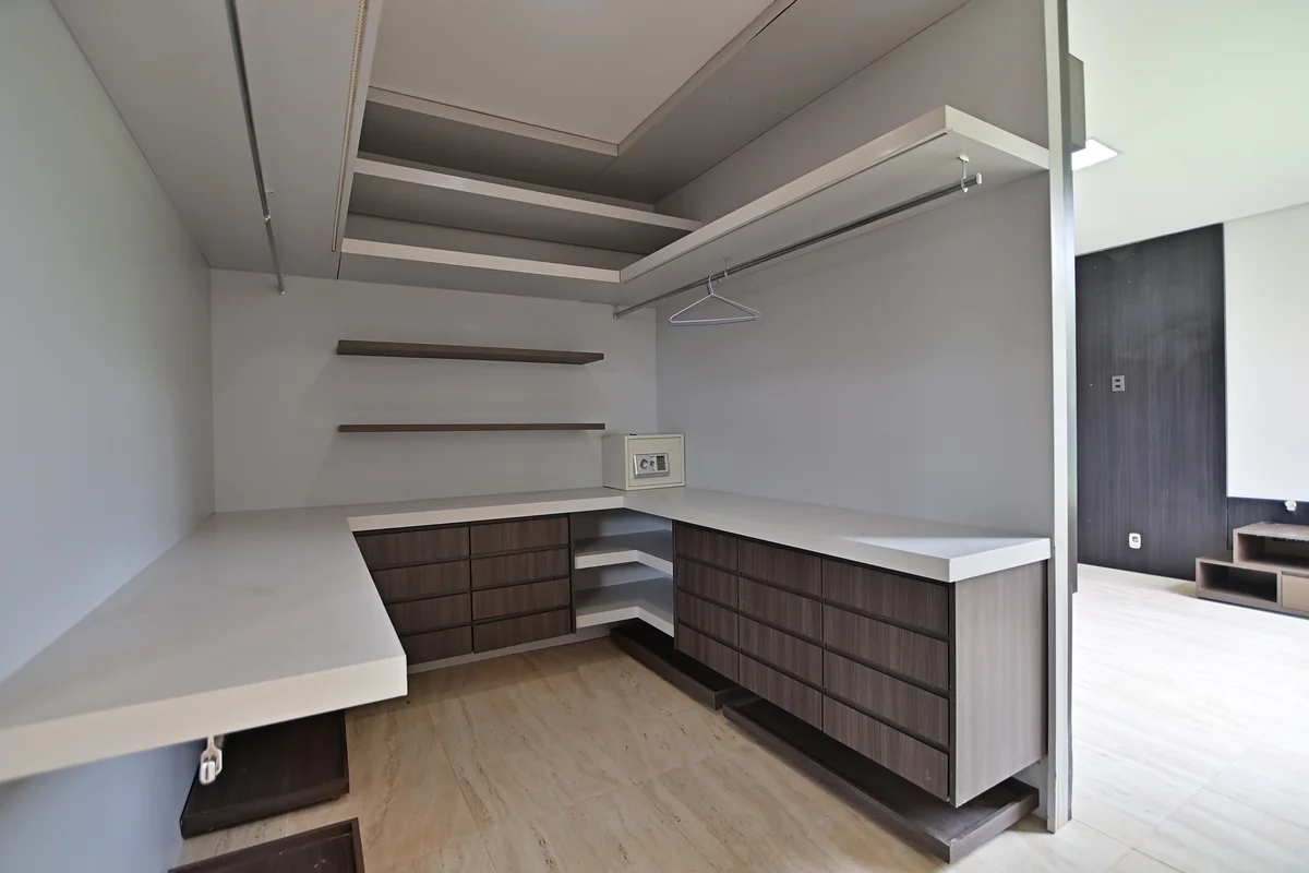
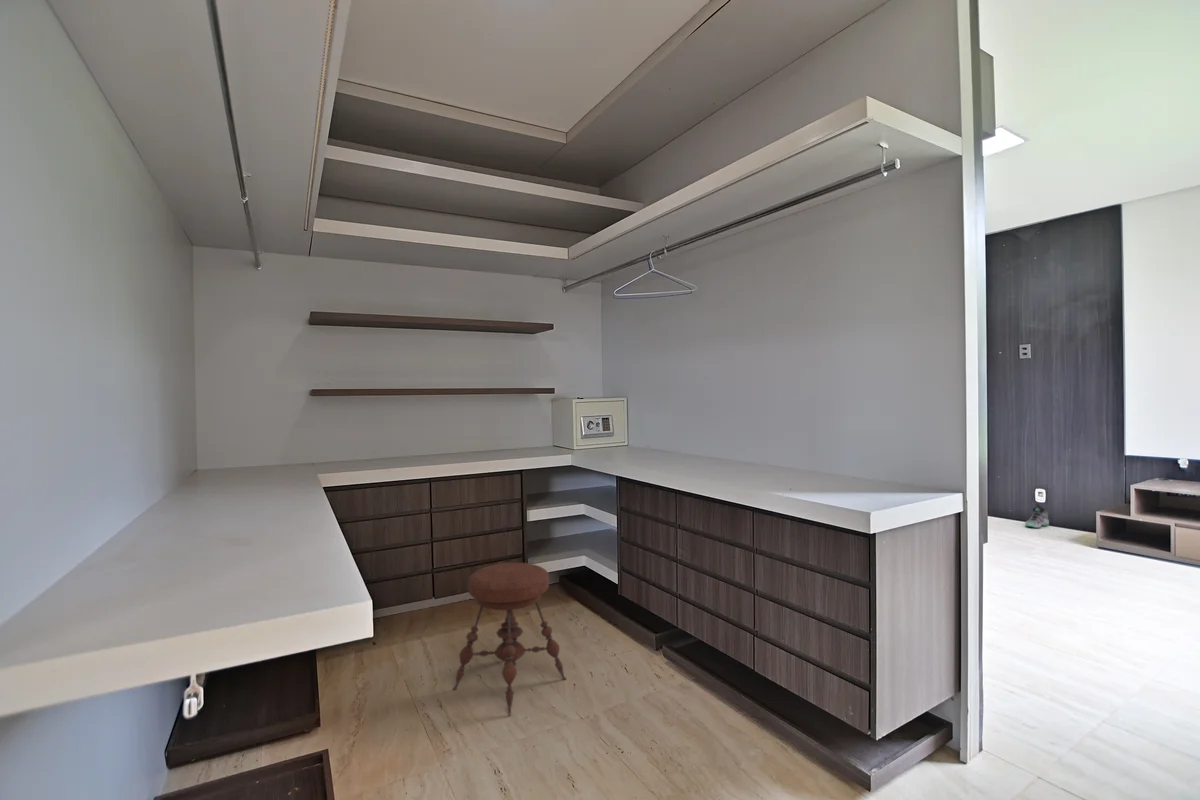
+ stool (509, 627)
+ sneaker (1036, 514)
